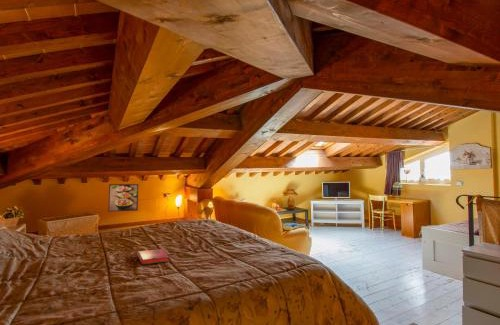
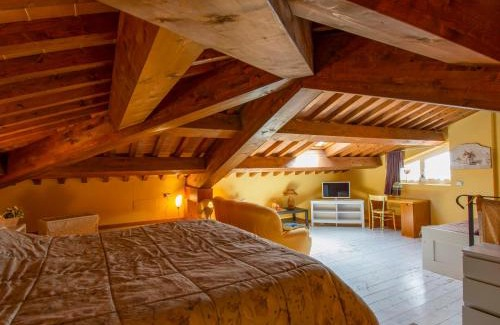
- hardback book (152, 256)
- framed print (123, 197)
